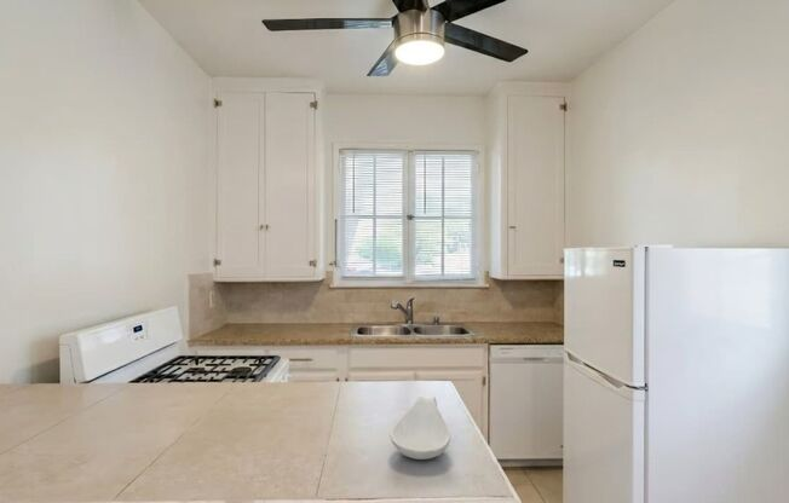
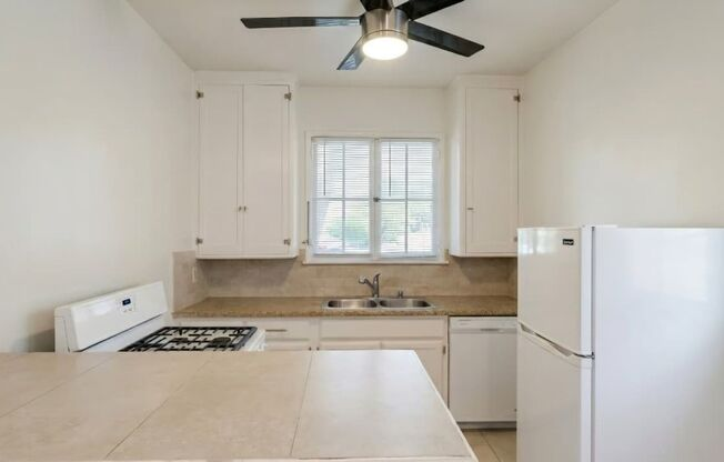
- spoon rest (422, 422)
